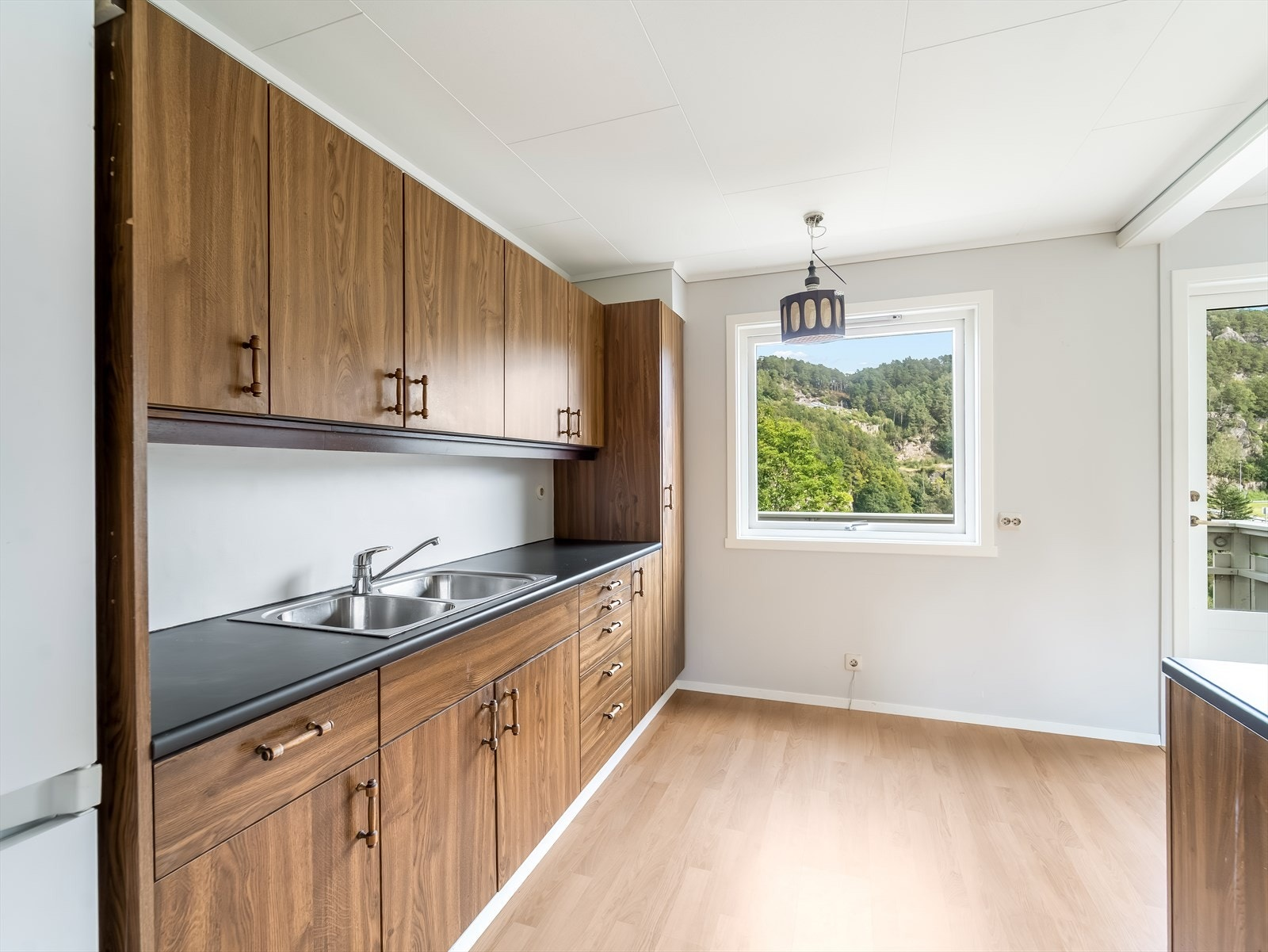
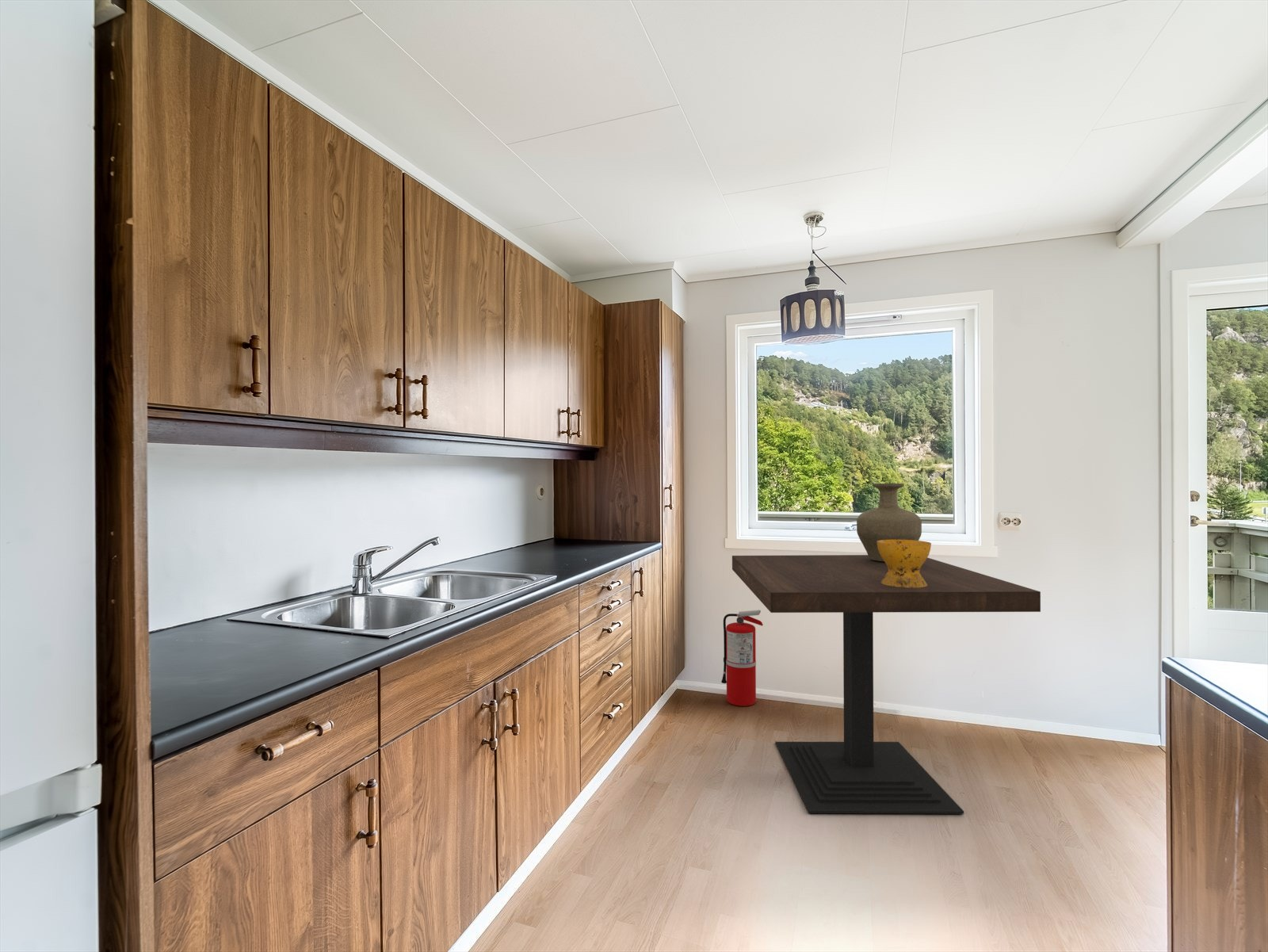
+ fire extinguisher (741, 655)
+ bowl (903, 562)
+ dining table (857, 672)
+ vase (888, 522)
